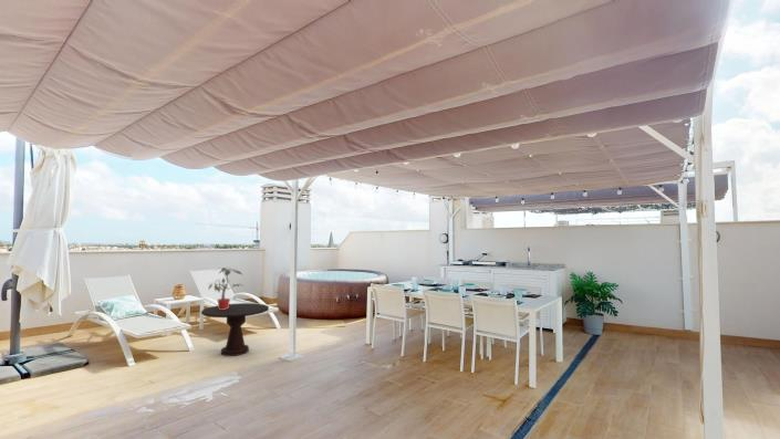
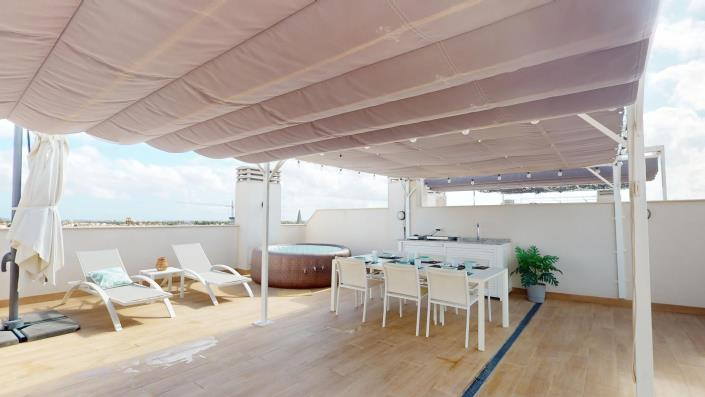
- side table (236, 330)
- potted plant (226, 288)
